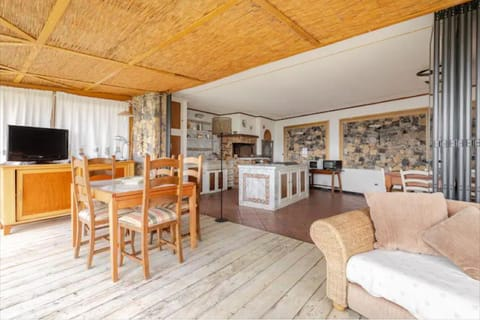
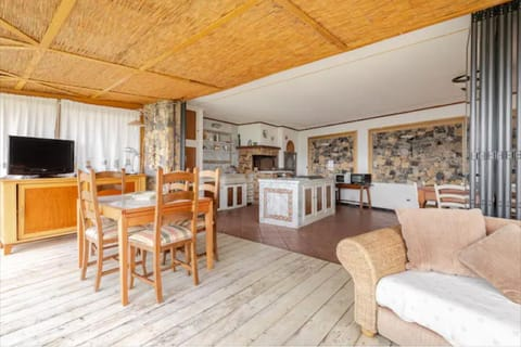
- floor lamp (221, 169)
